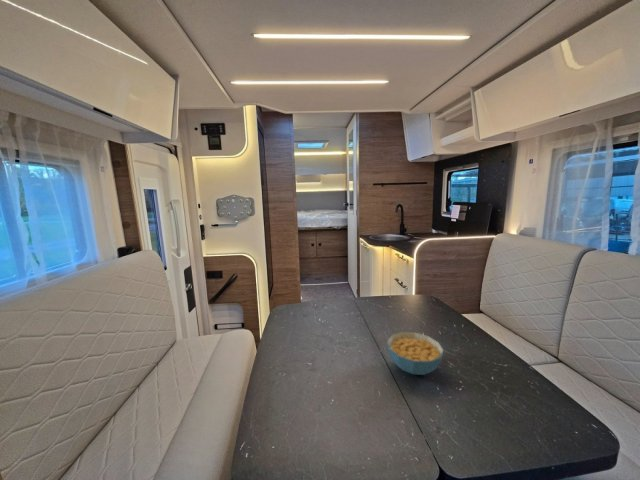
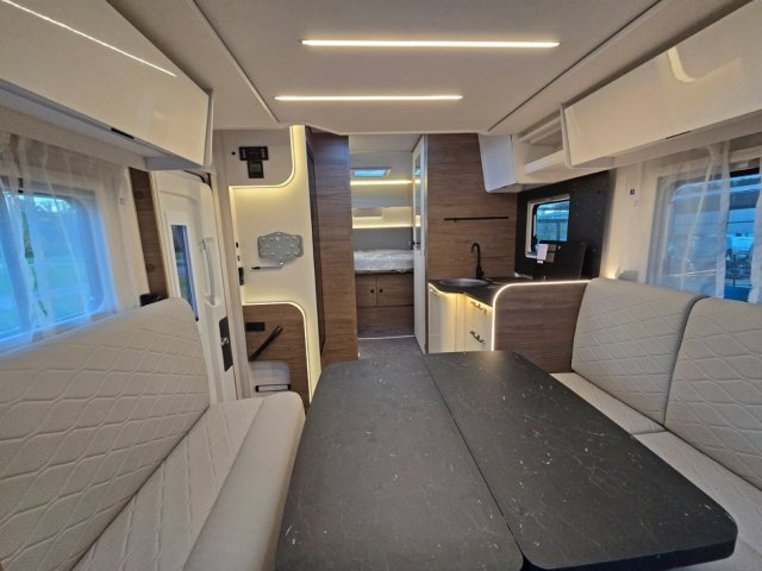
- cereal bowl (413, 357)
